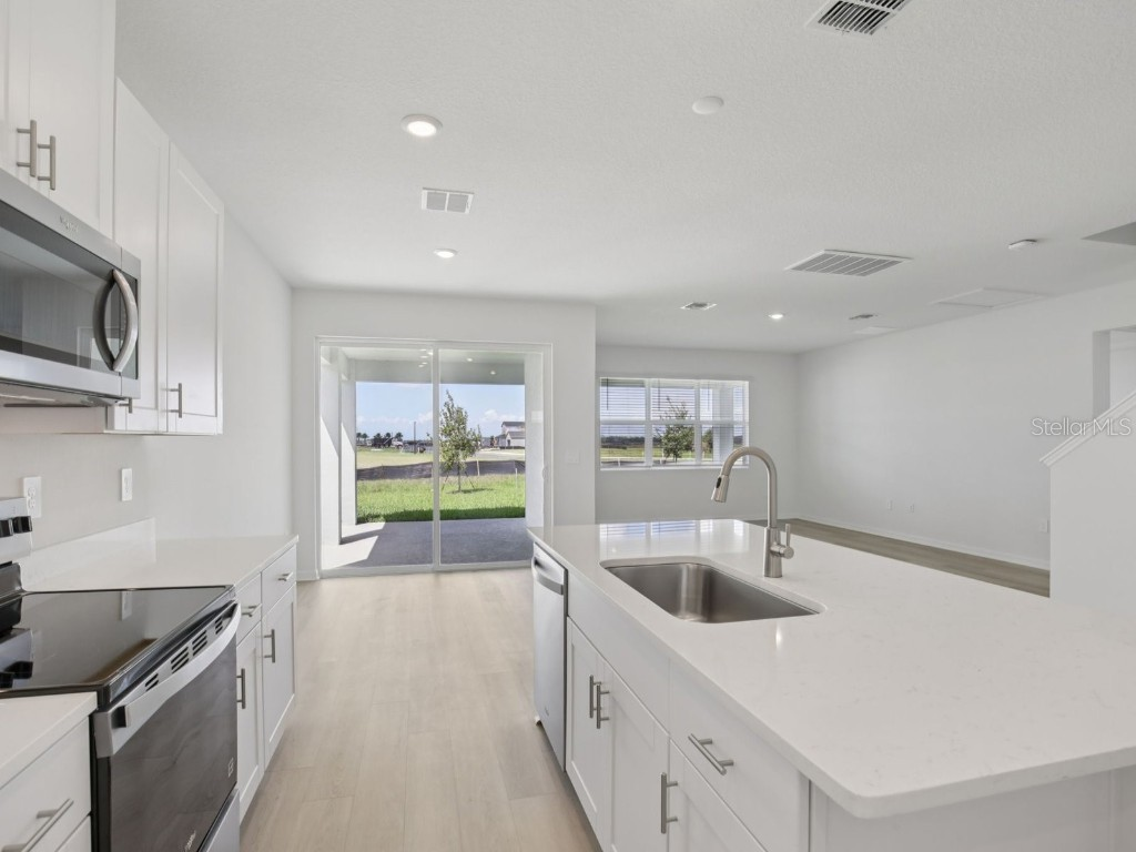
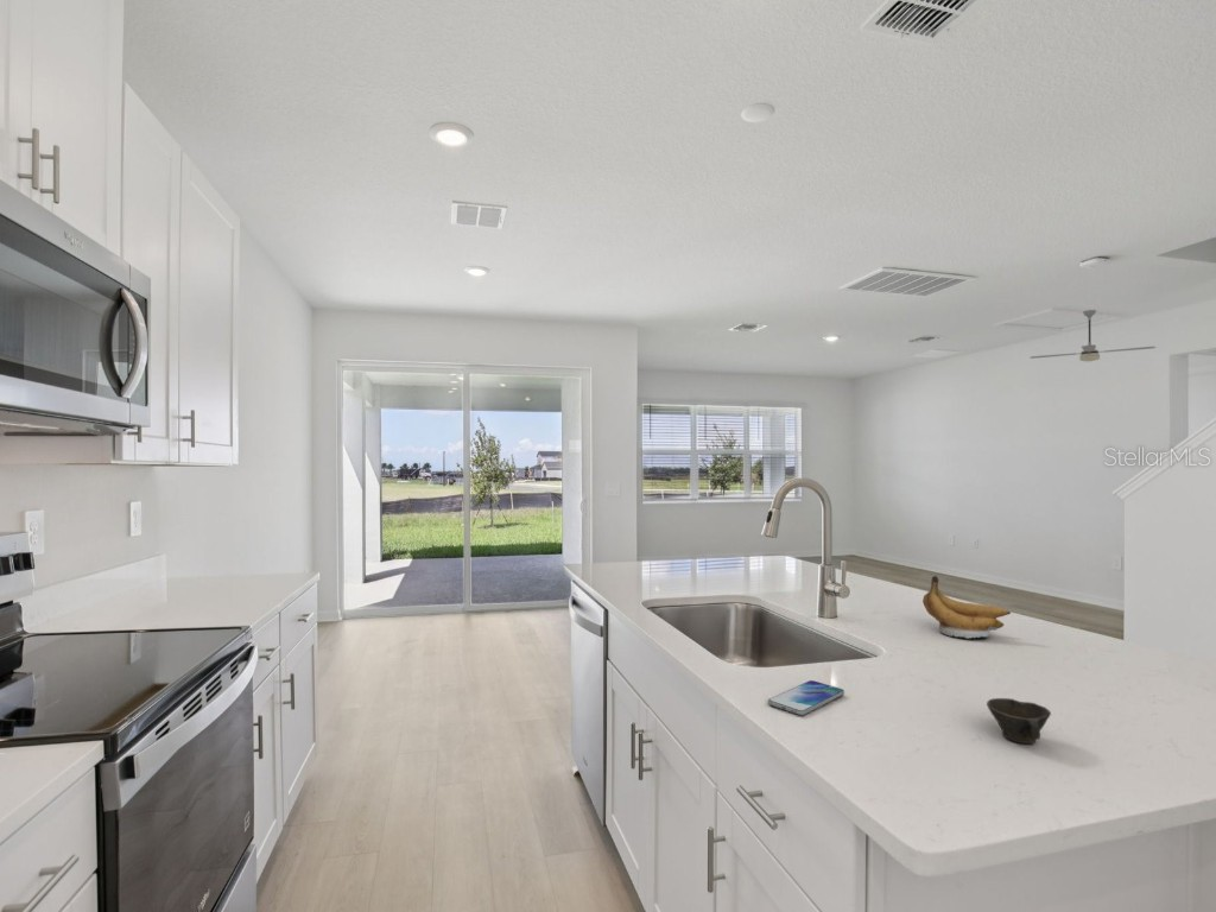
+ banana (965, 607)
+ ceiling fan (1089, 335)
+ smartphone (806, 696)
+ cup (1019, 723)
